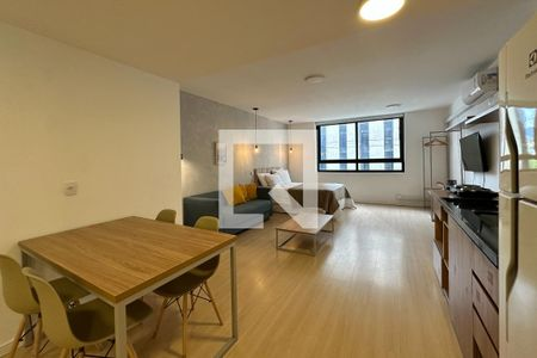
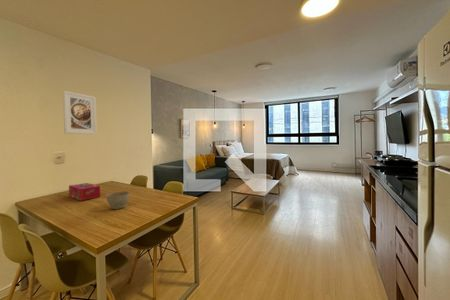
+ planter bowl (118, 200)
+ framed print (80, 114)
+ tissue box (84, 191)
